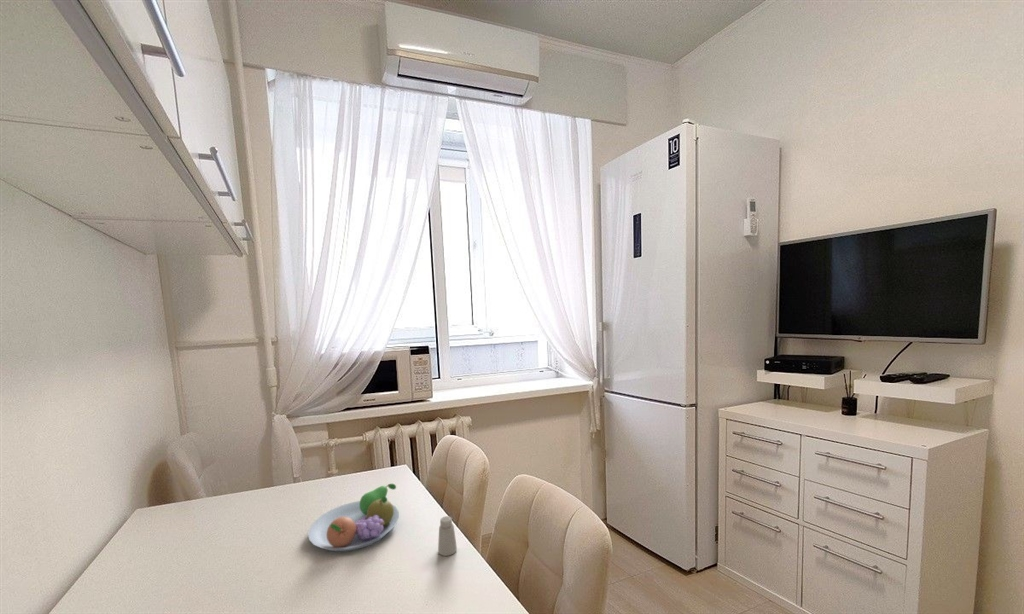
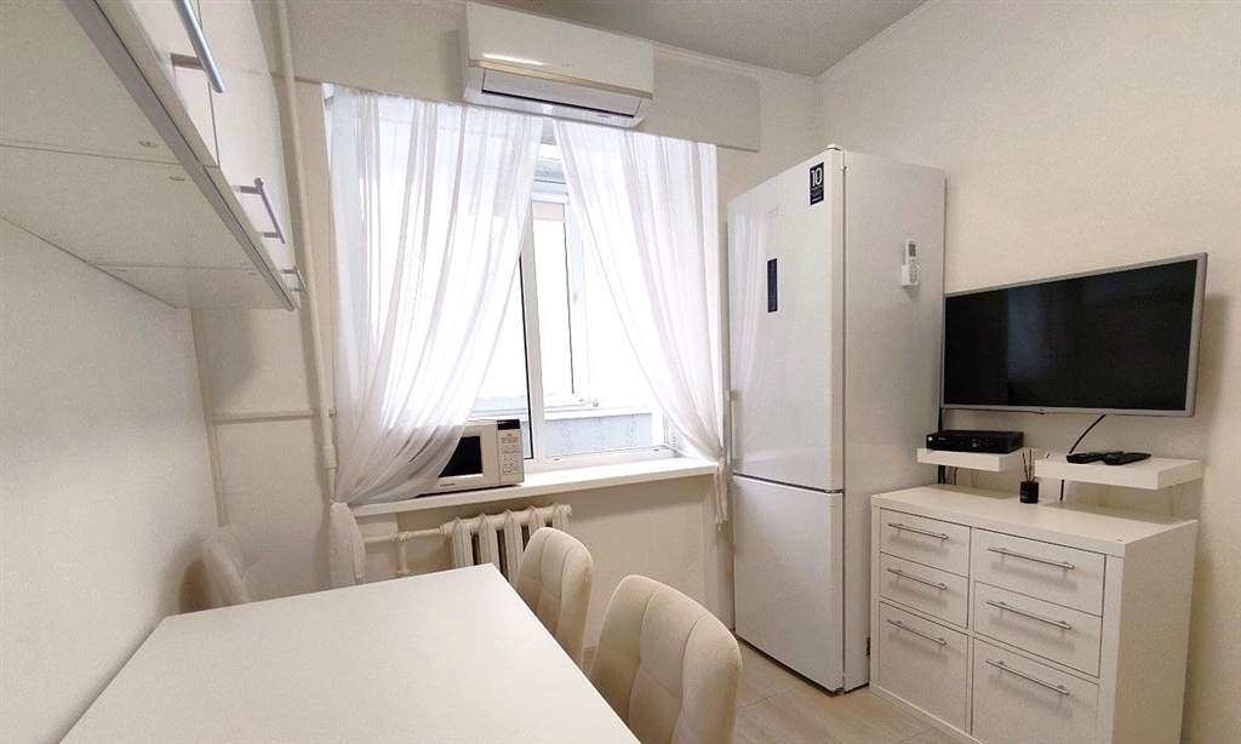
- saltshaker (446, 534)
- fruit bowl (358, 513)
